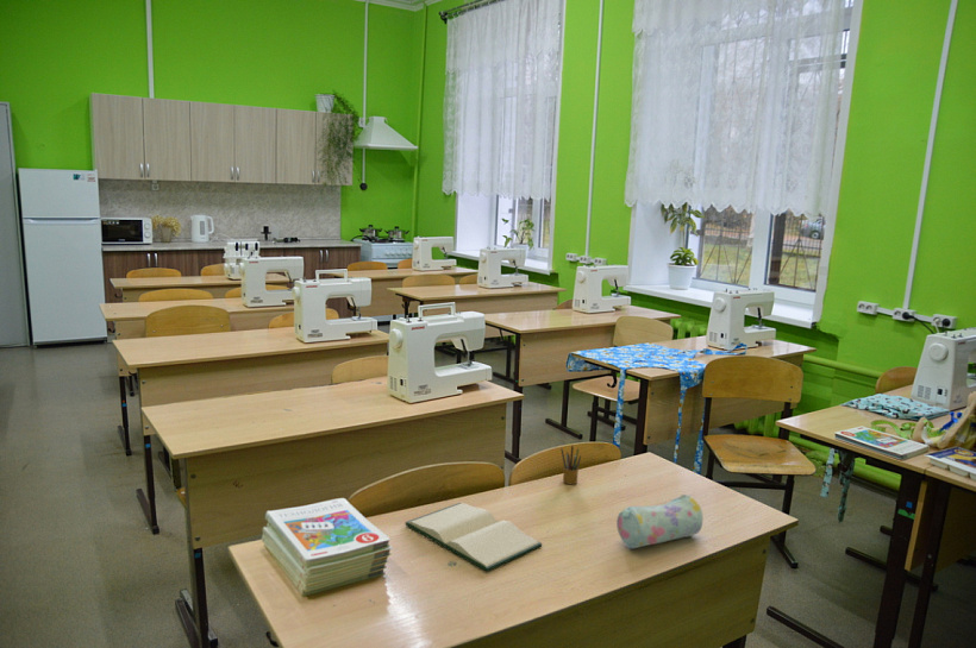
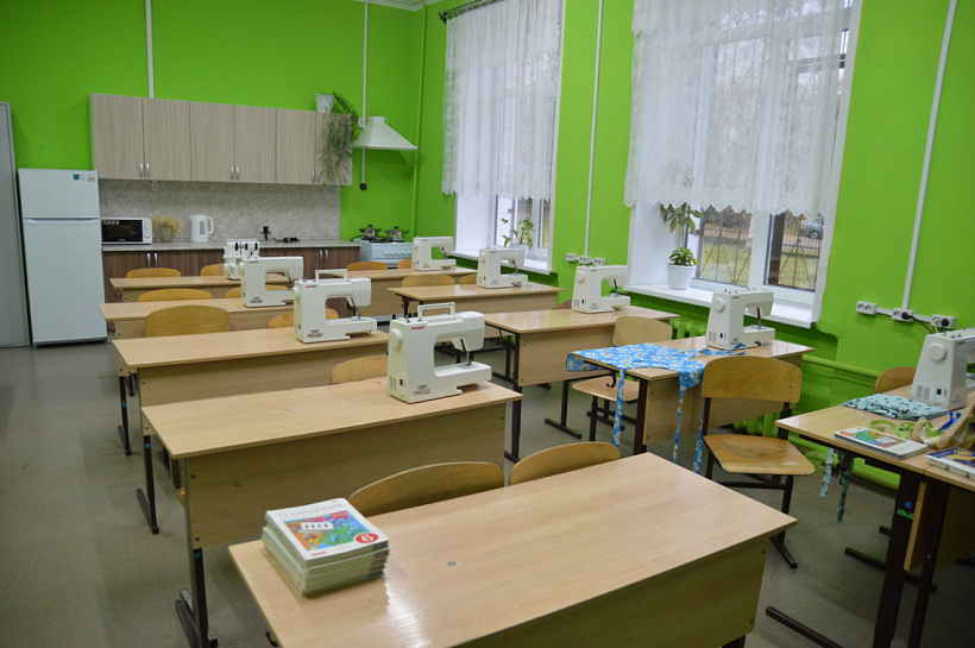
- hardback book (471, 530)
- pencil box (570, 464)
- pencil case (661, 521)
